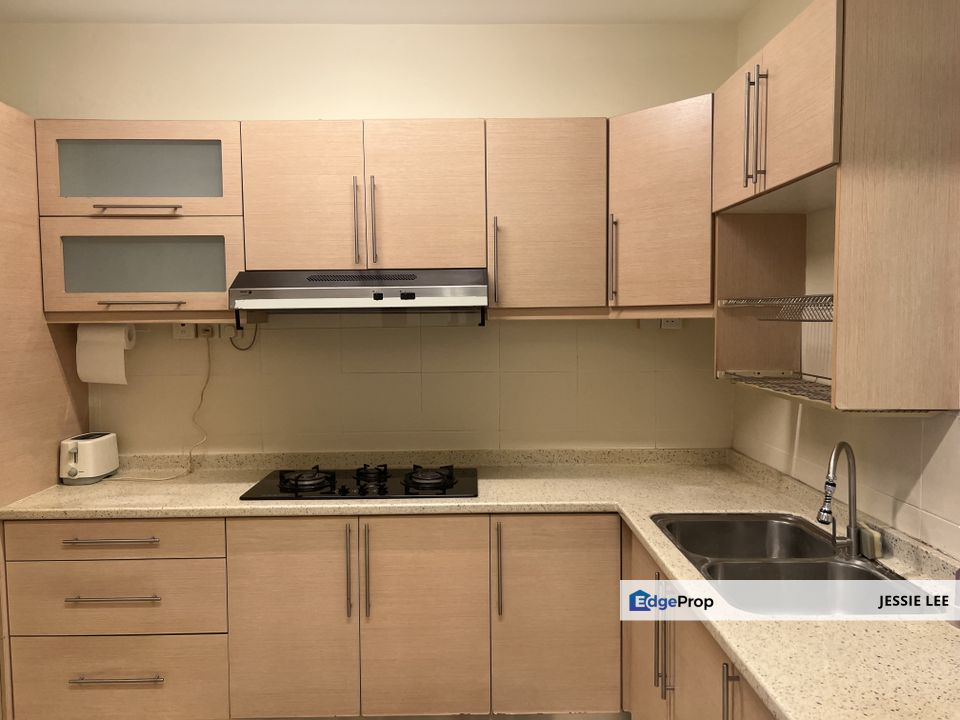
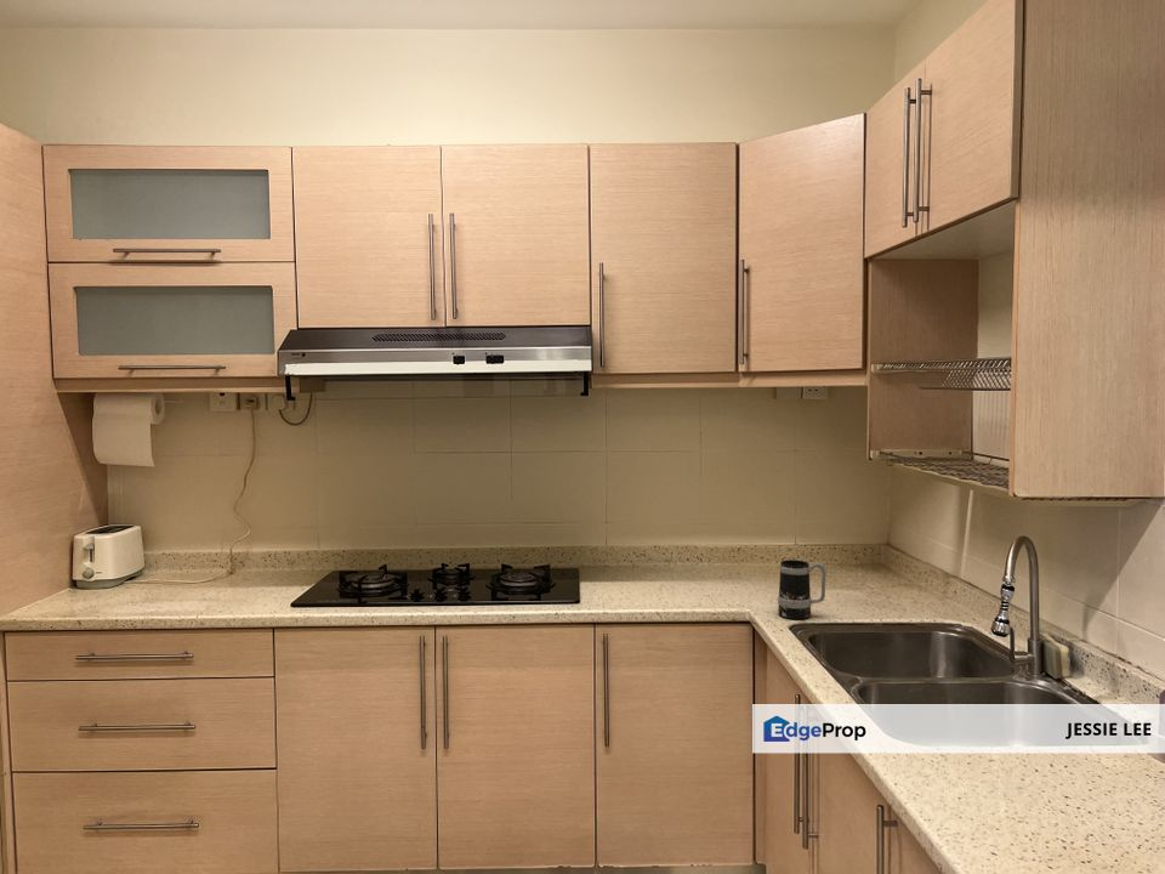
+ mug (801, 588)
